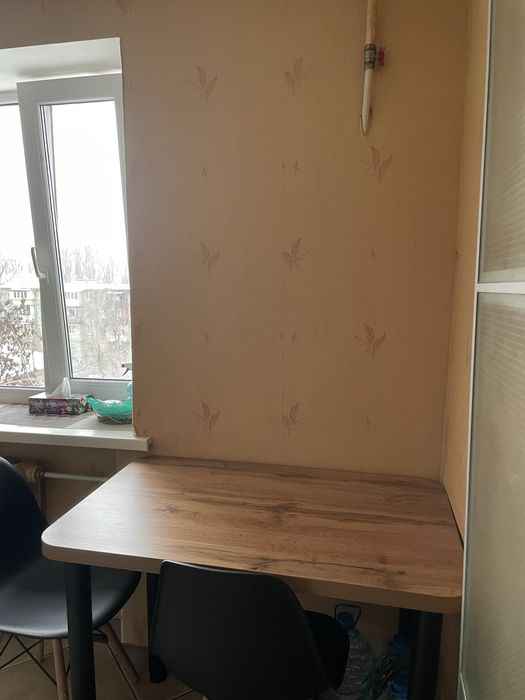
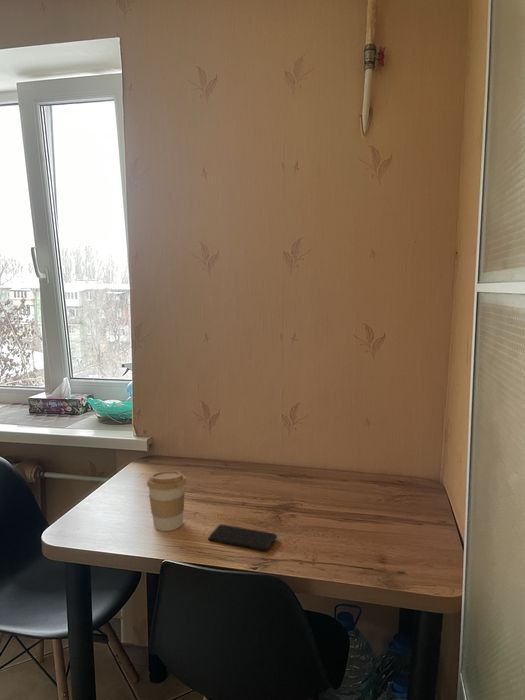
+ smartphone (242, 537)
+ coffee cup (167, 498)
